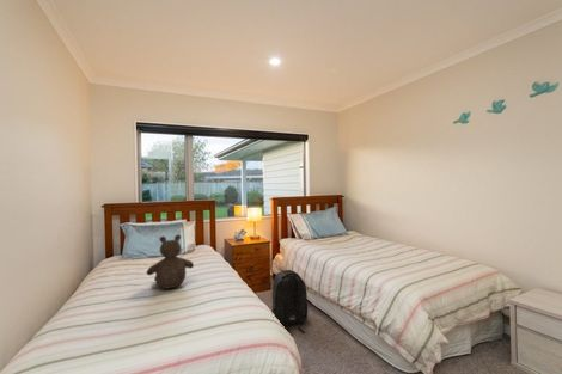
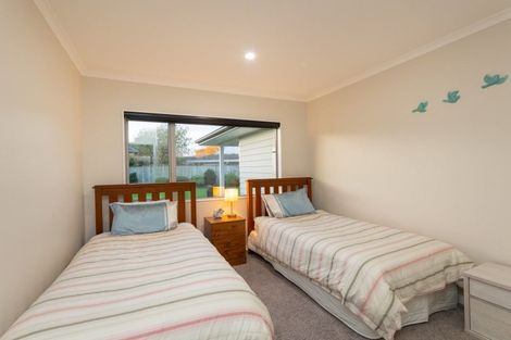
- teddy bear (170, 259)
- backpack (289, 296)
